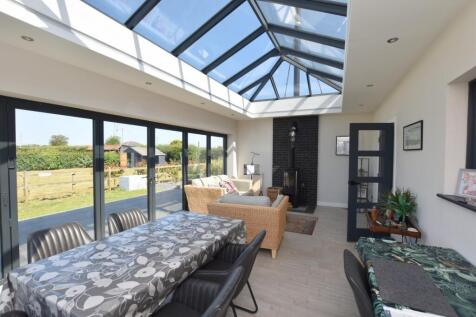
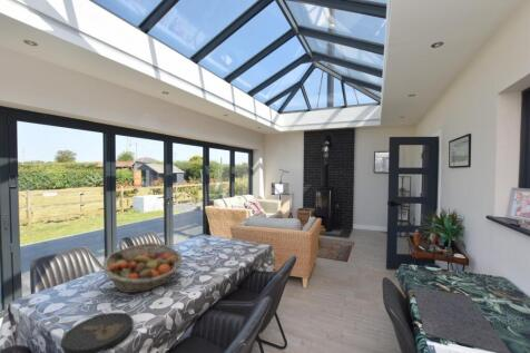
+ fruit basket (145, 265)
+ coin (99, 331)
